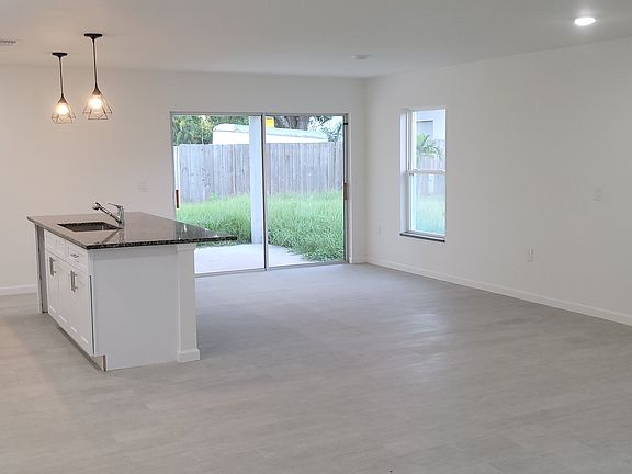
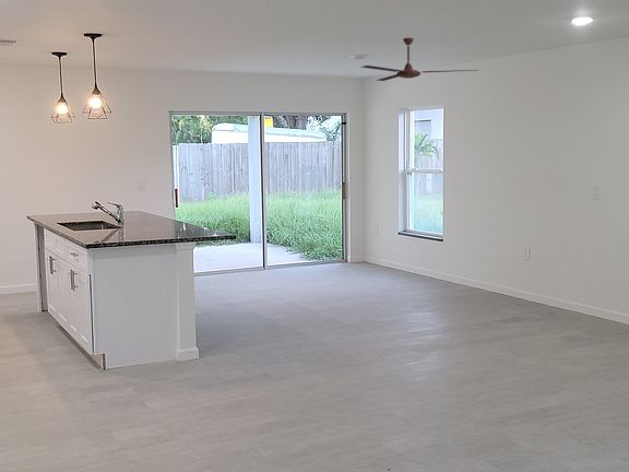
+ ceiling fan (411, 64)
